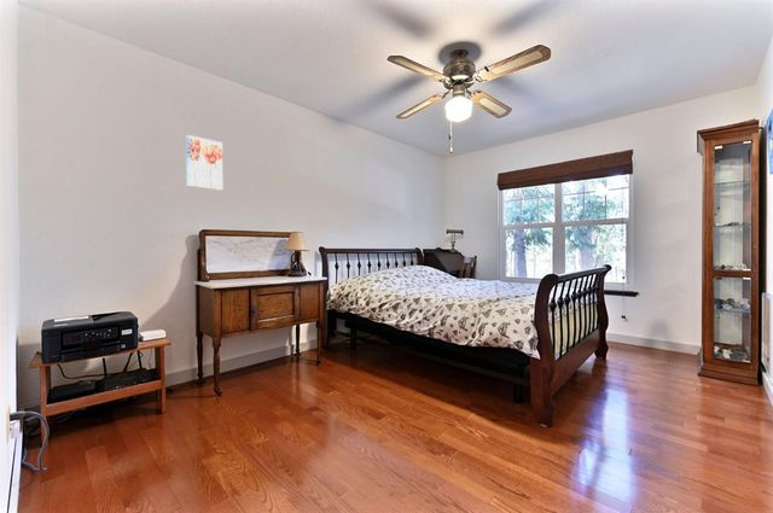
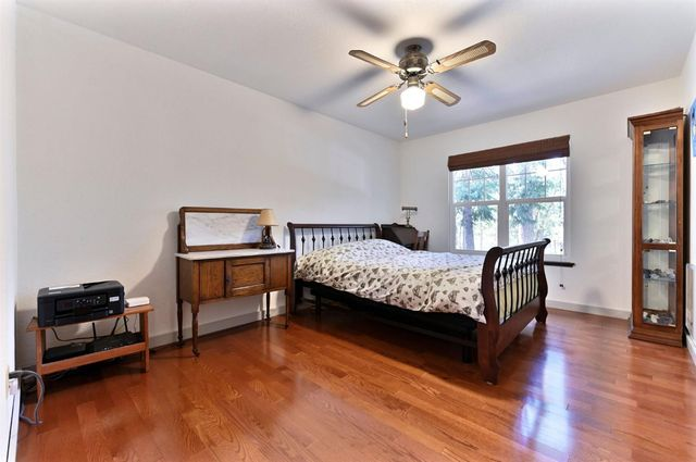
- wall art (204, 163)
